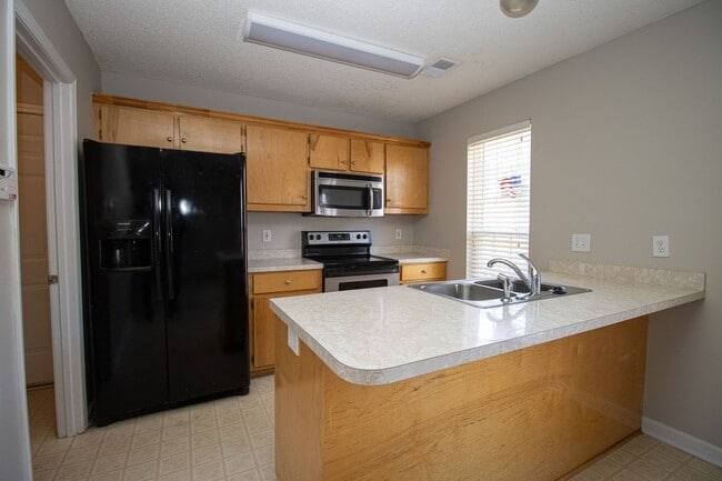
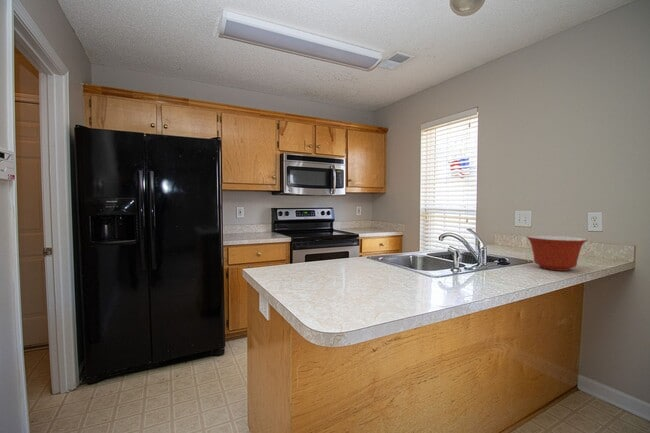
+ mixing bowl (554, 253)
